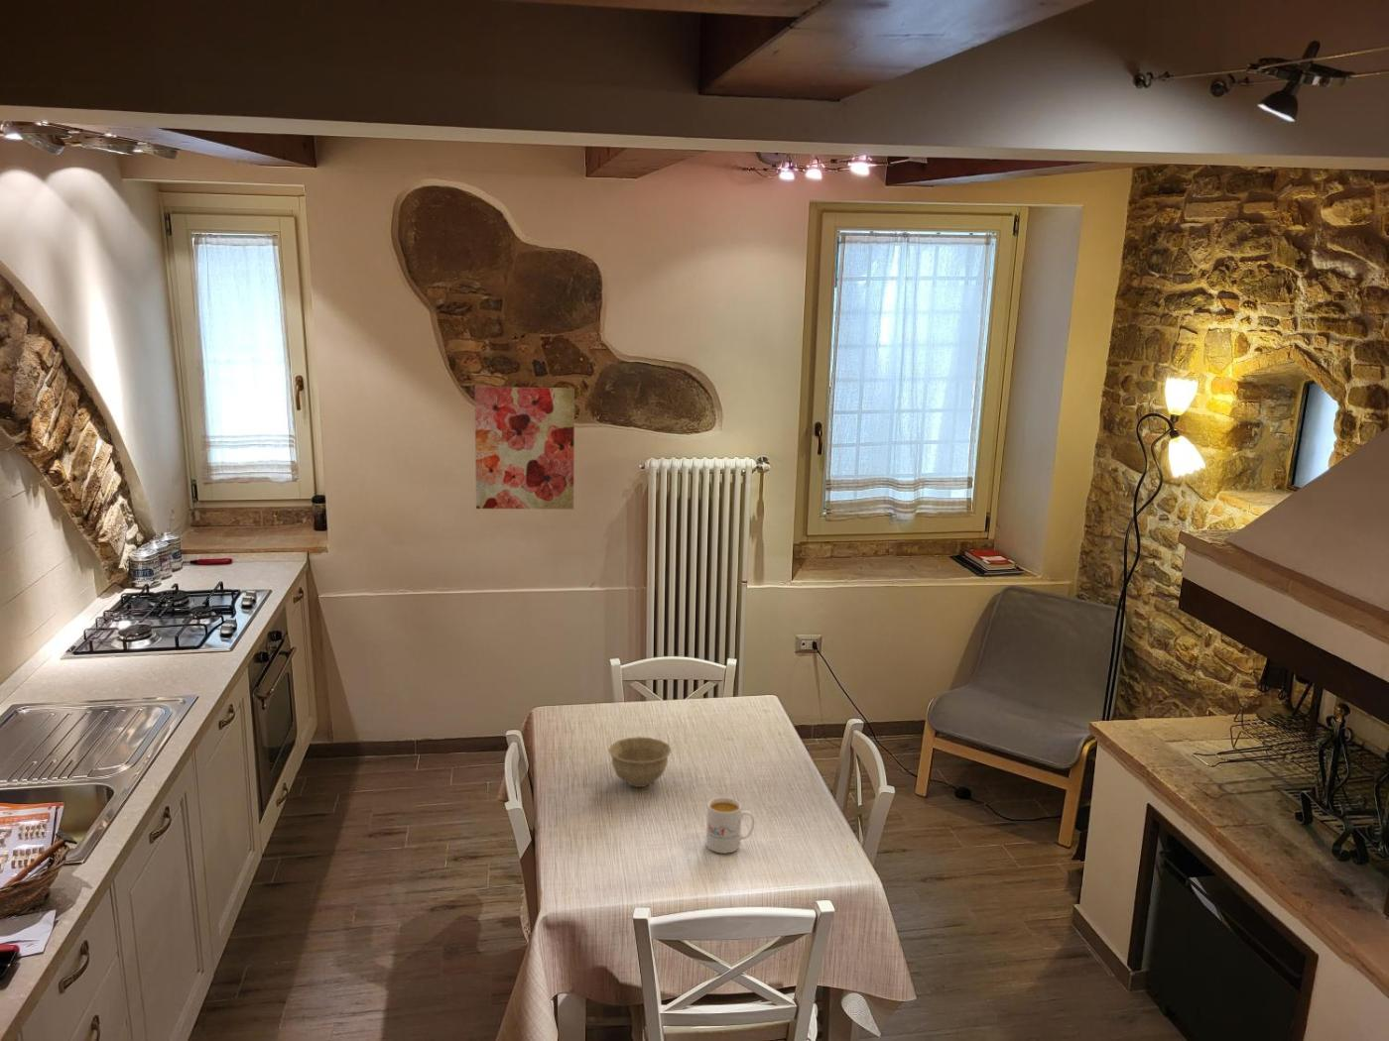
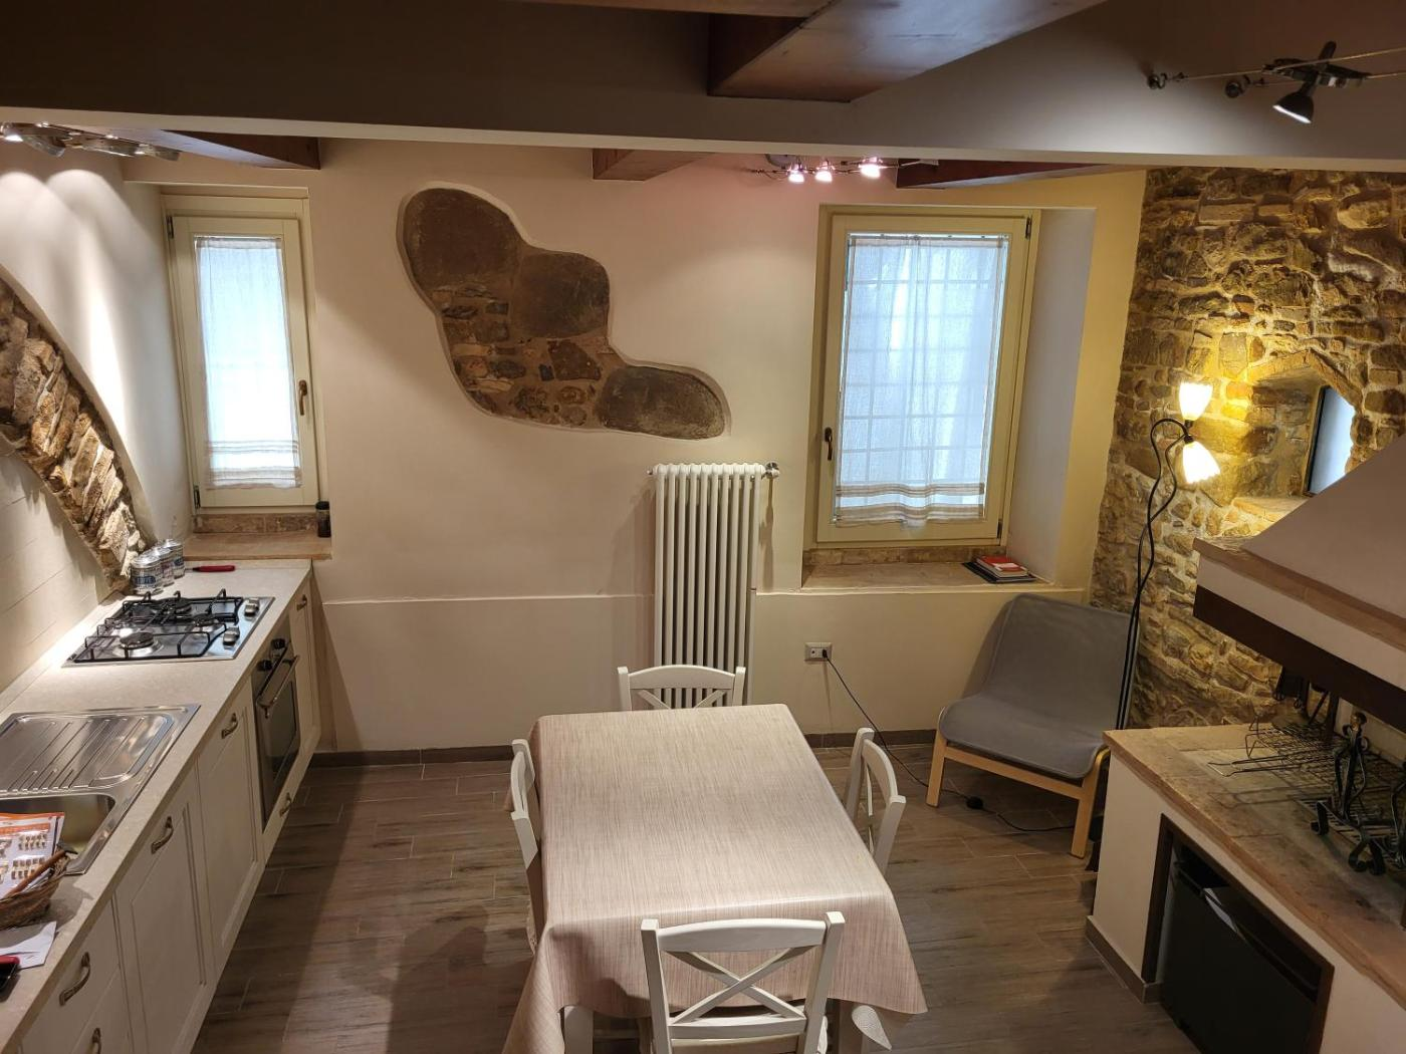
- bowl (639, 765)
- wall art (525, 448)
- mug (731, 824)
